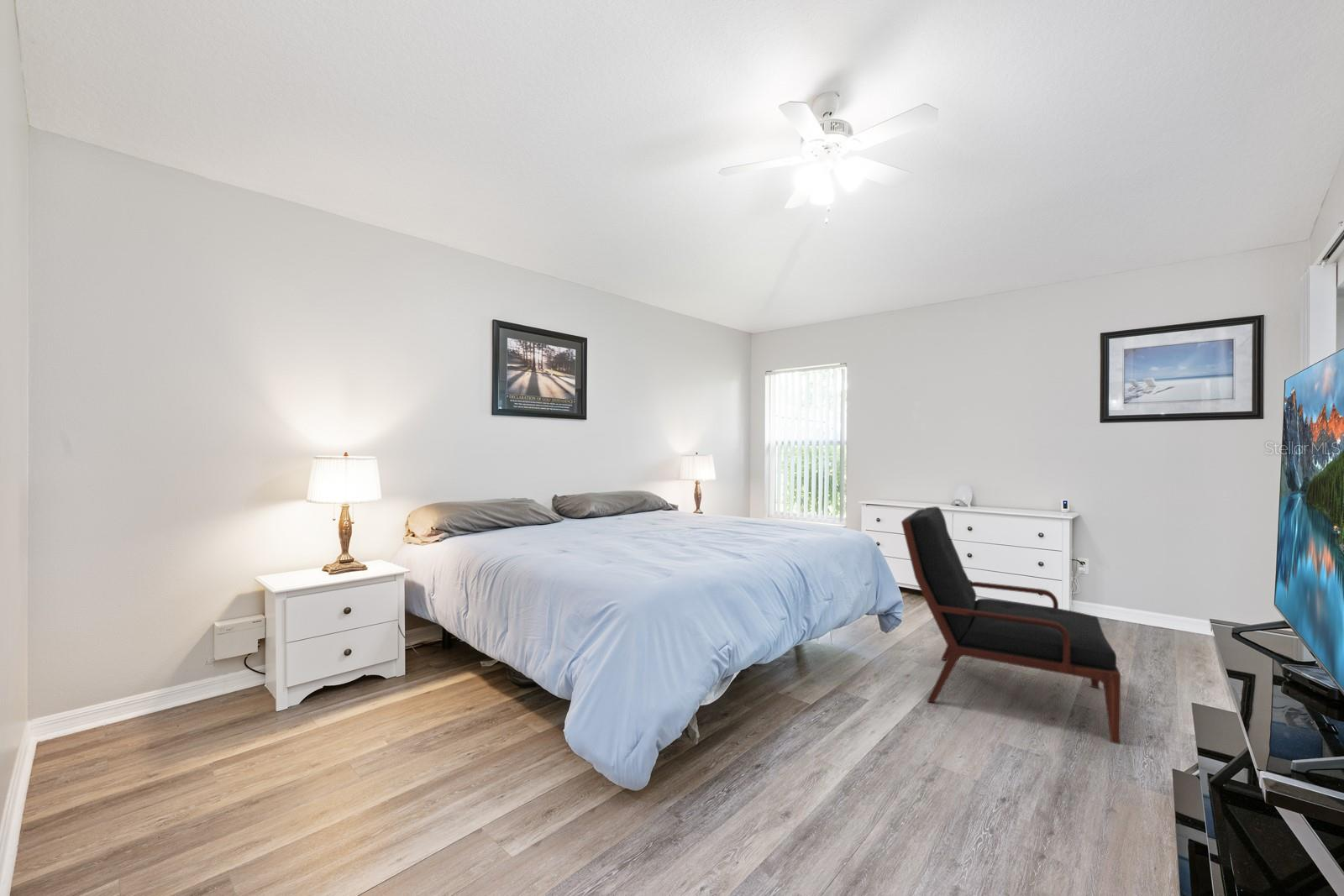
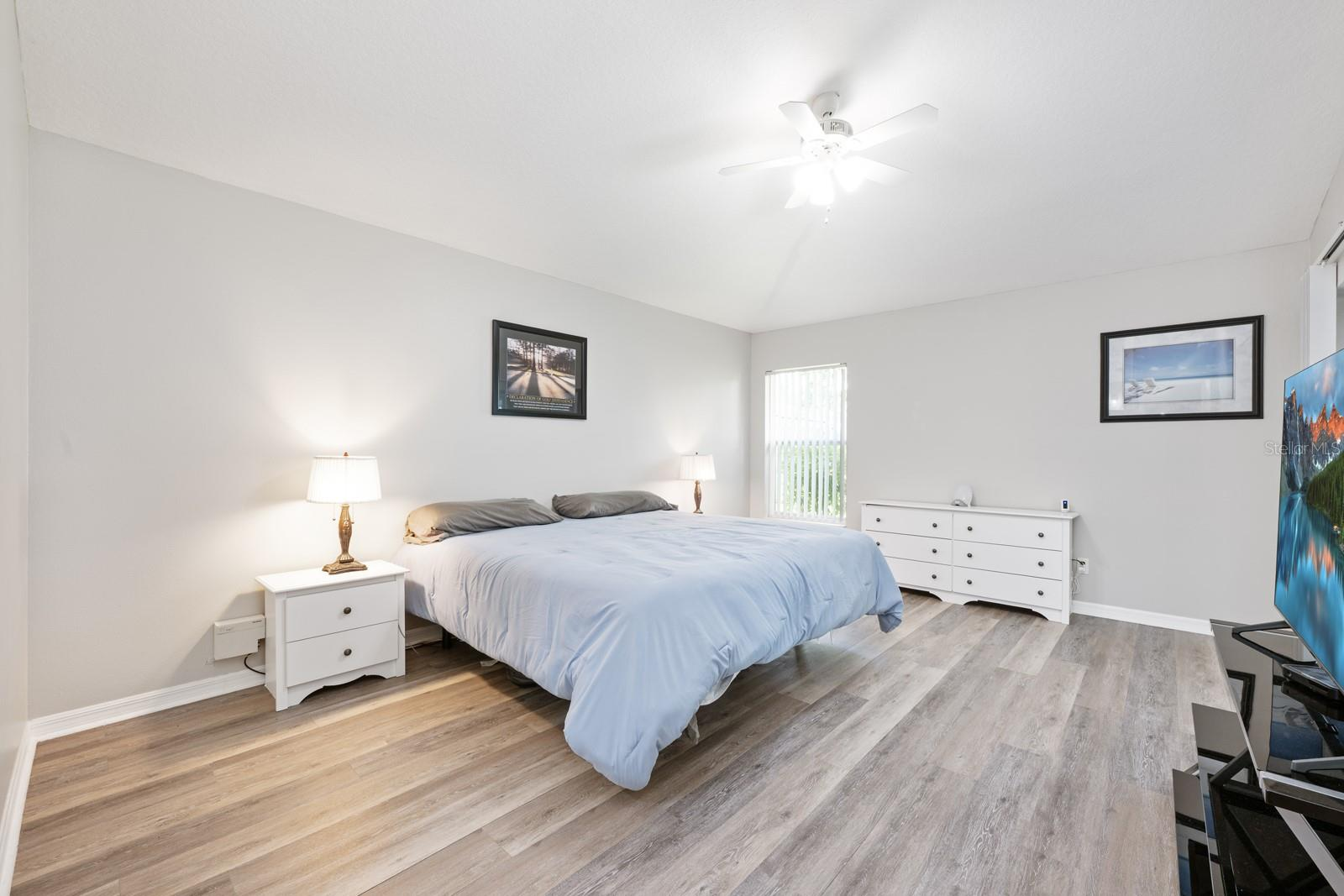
- armchair (1001, 603)
